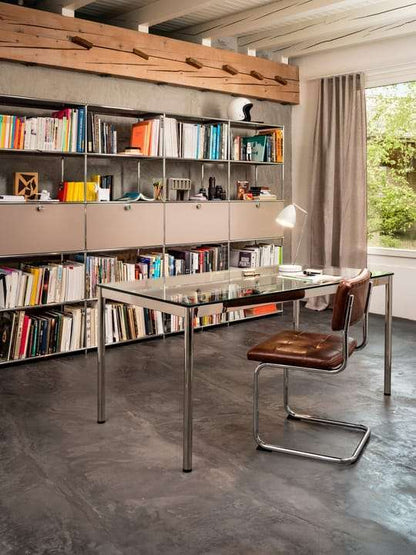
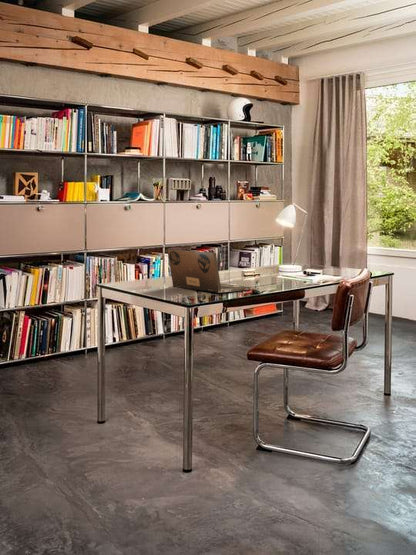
+ laptop (208, 269)
